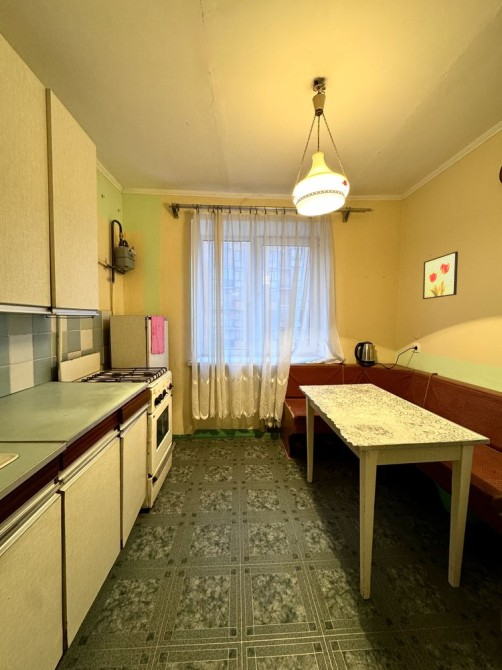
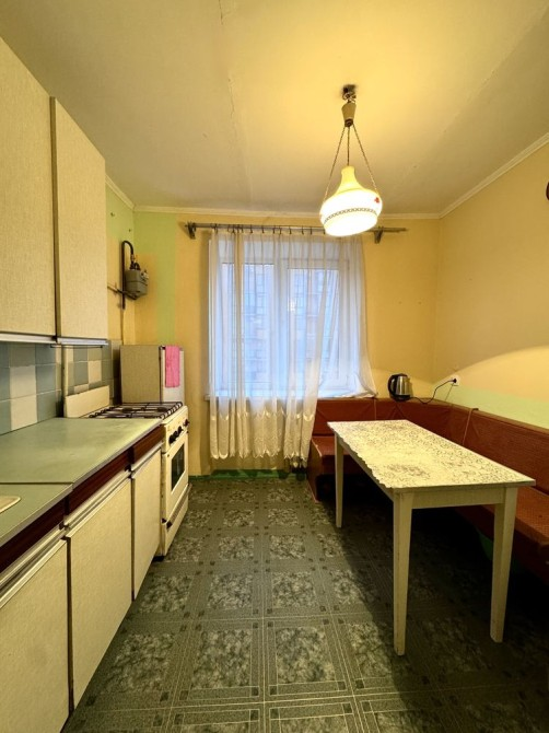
- wall art (439, 277)
